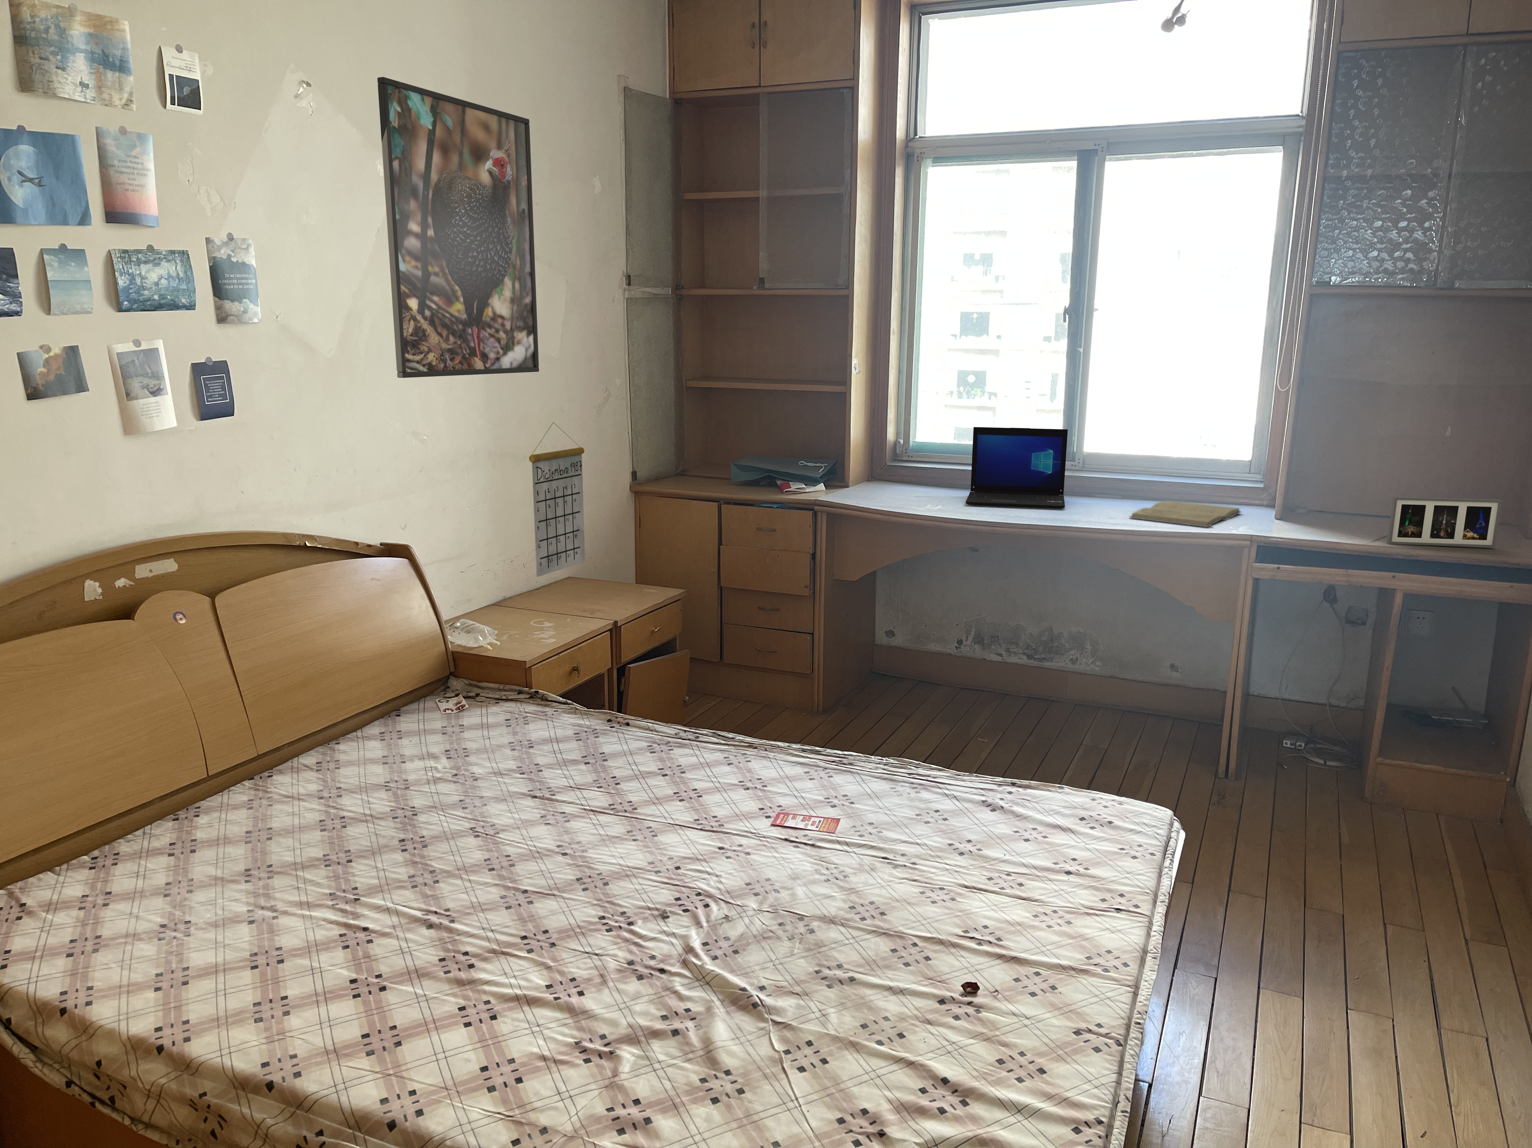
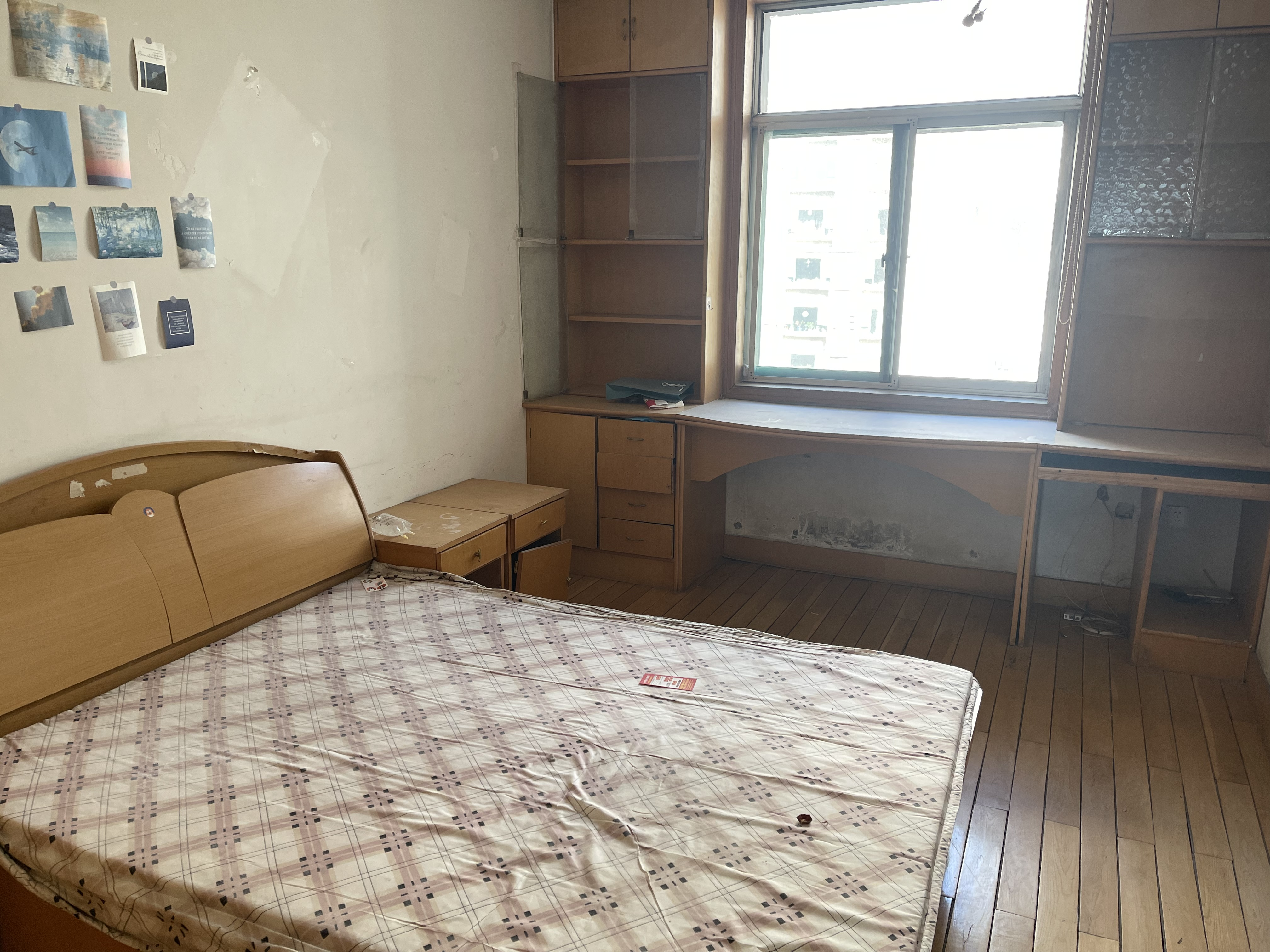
- photo frame (1444, 522)
- book (1186, 512)
- calendar (559, 497)
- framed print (467, 241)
- laptop (1017, 467)
